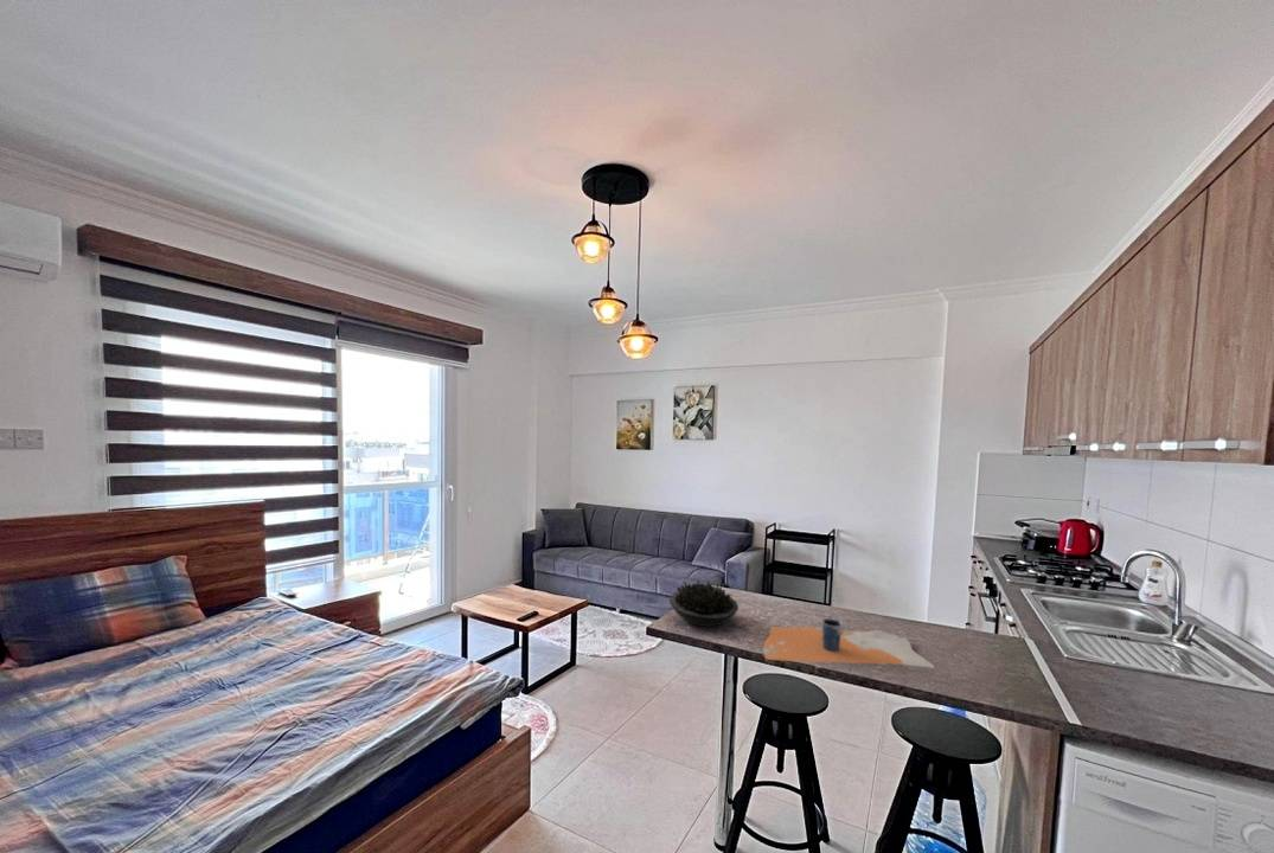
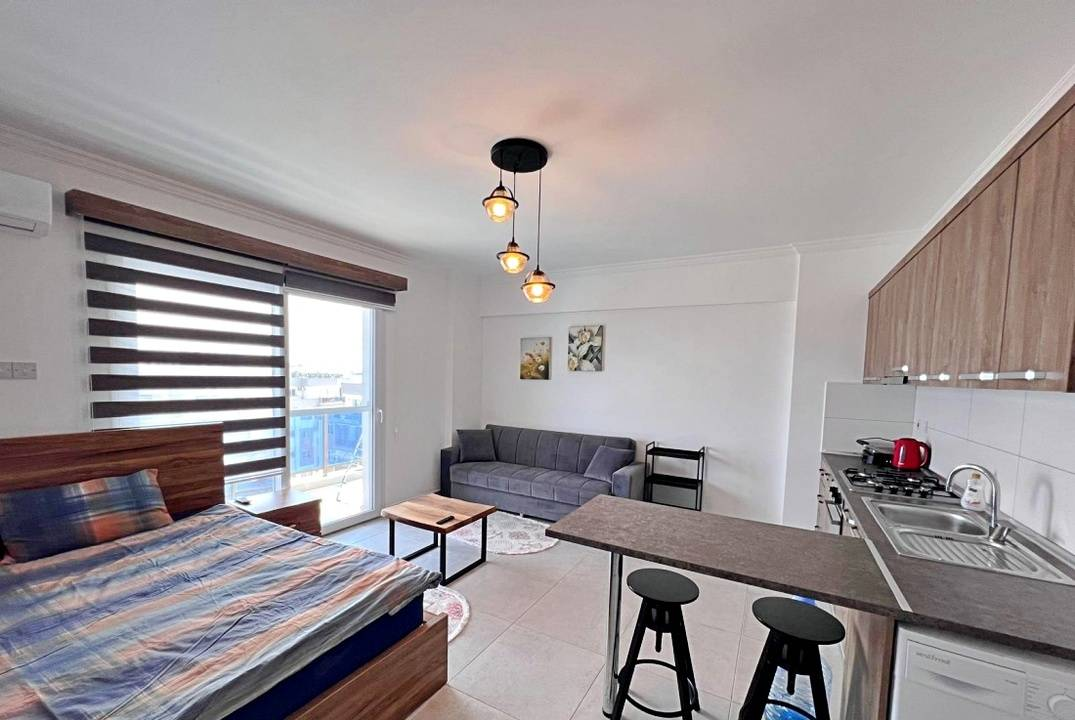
- succulent plant (704, 601)
- cup (843, 636)
